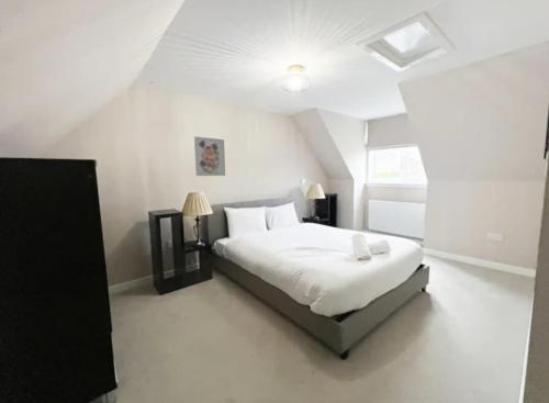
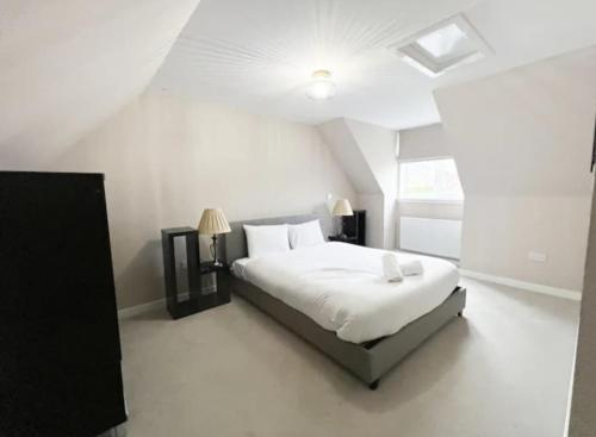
- wall art (210, 157)
